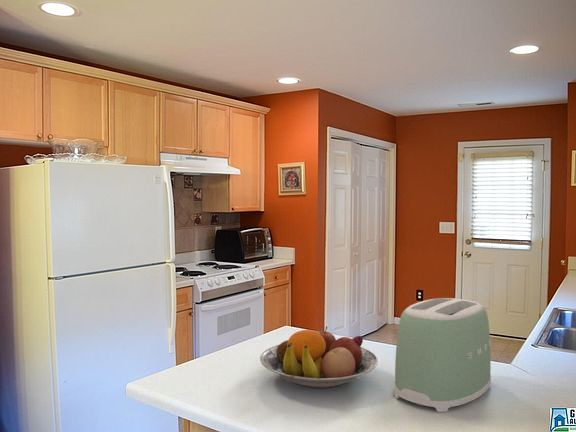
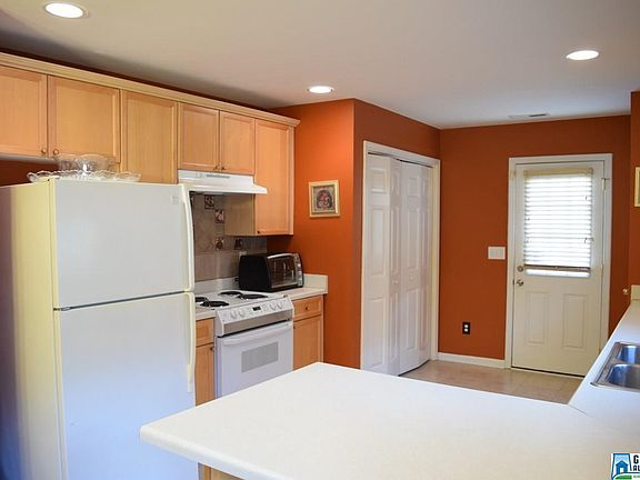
- toaster (444, 346)
- fruit bowl (318, 352)
